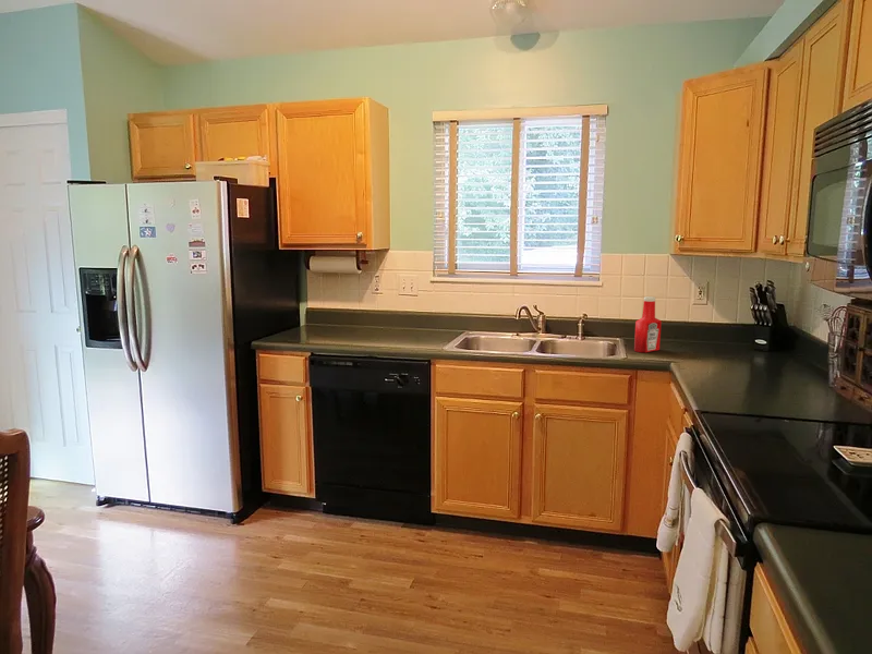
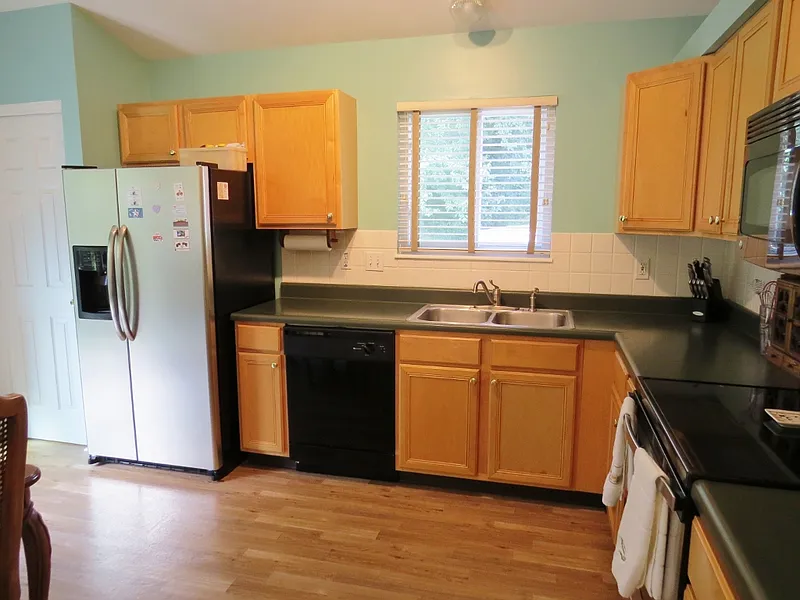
- soap bottle (647, 324)
